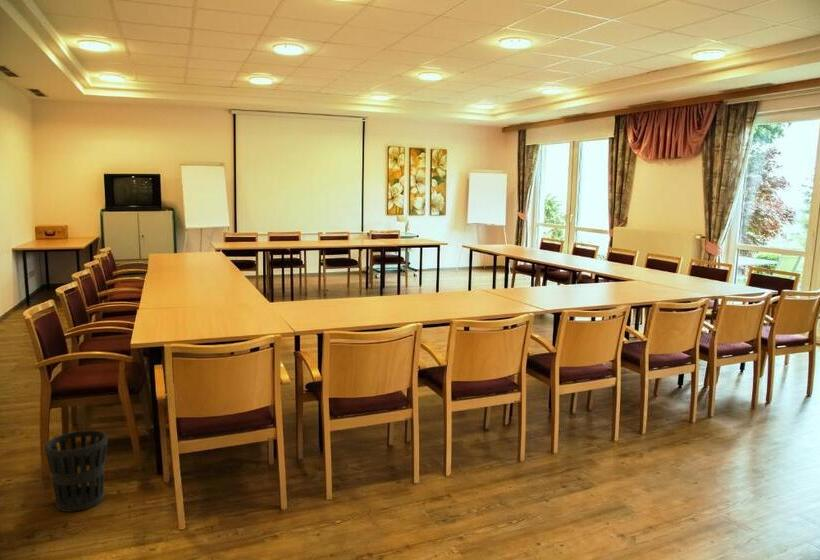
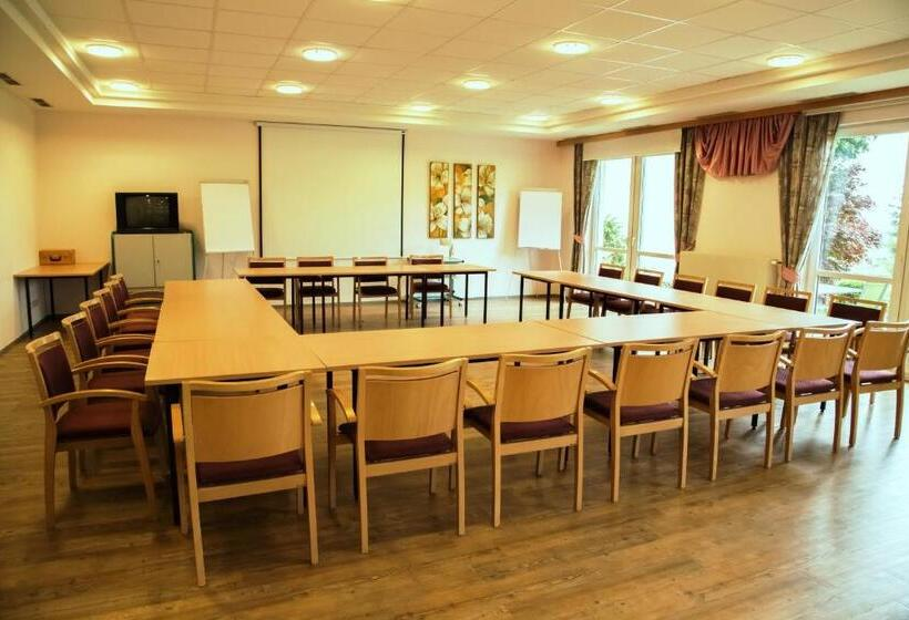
- wastebasket (77, 470)
